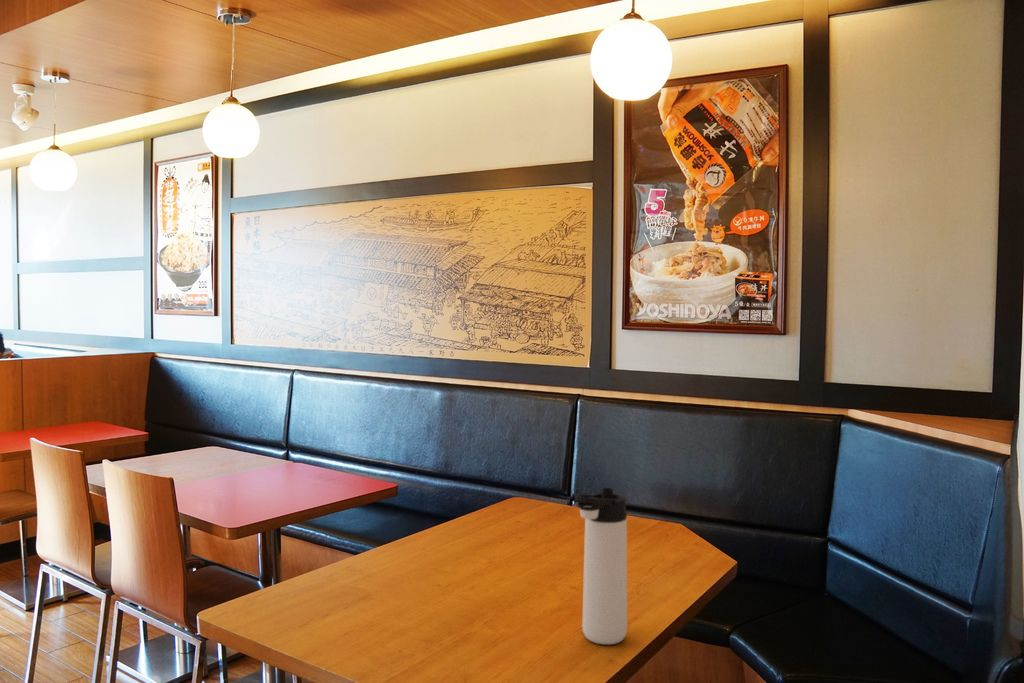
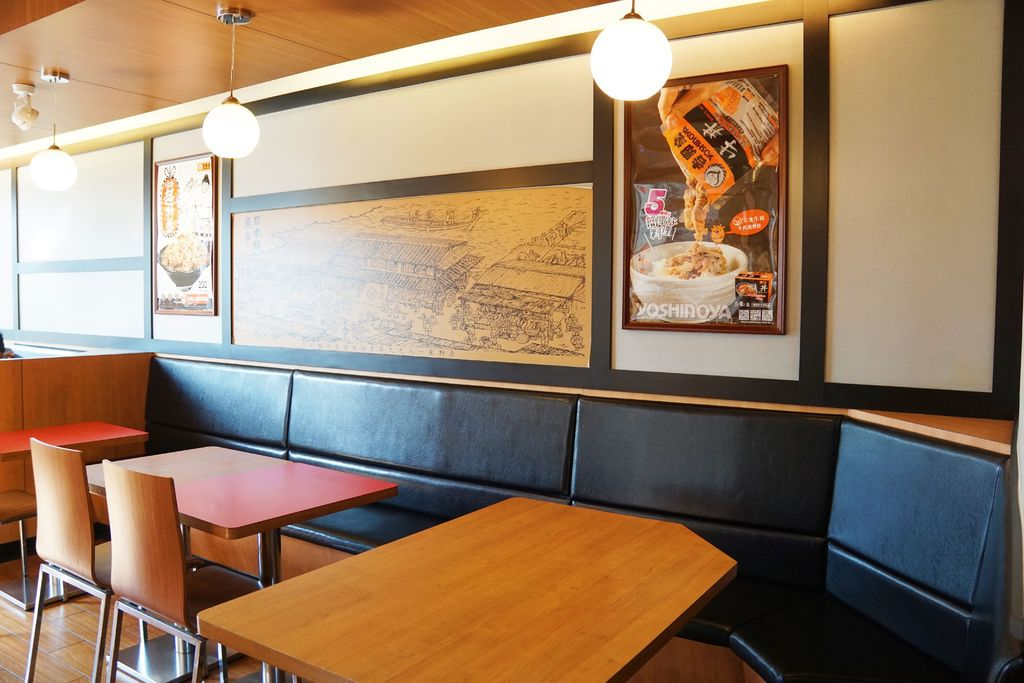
- thermos bottle (599, 565)
